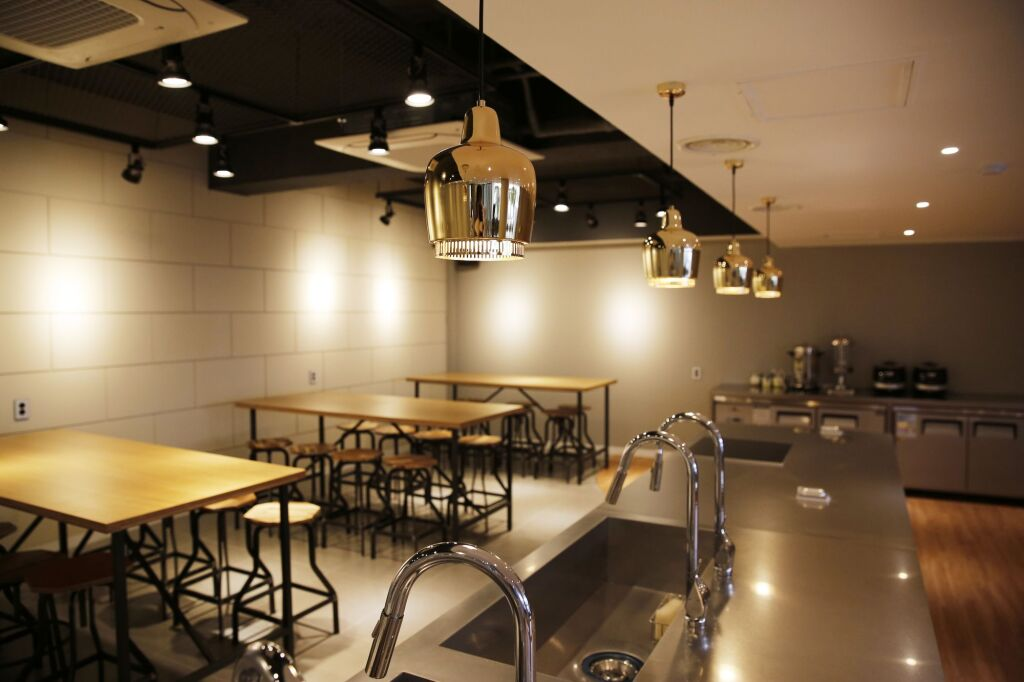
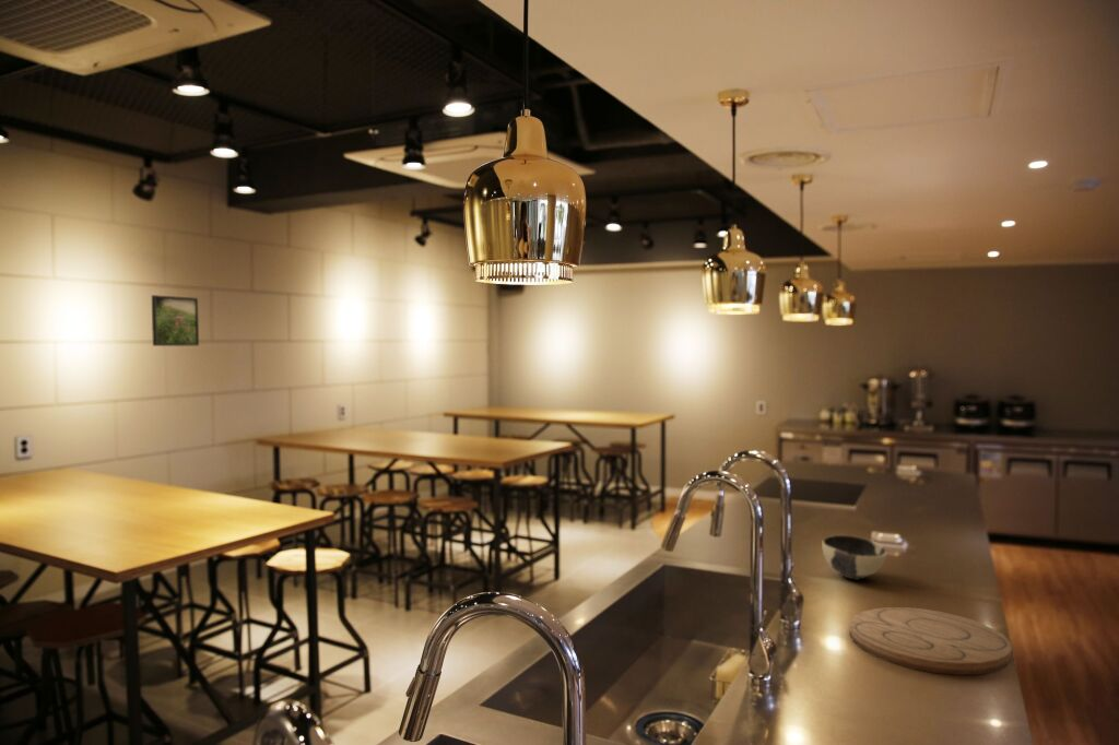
+ bowl (853, 558)
+ cutting board (927, 638)
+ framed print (176, 321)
